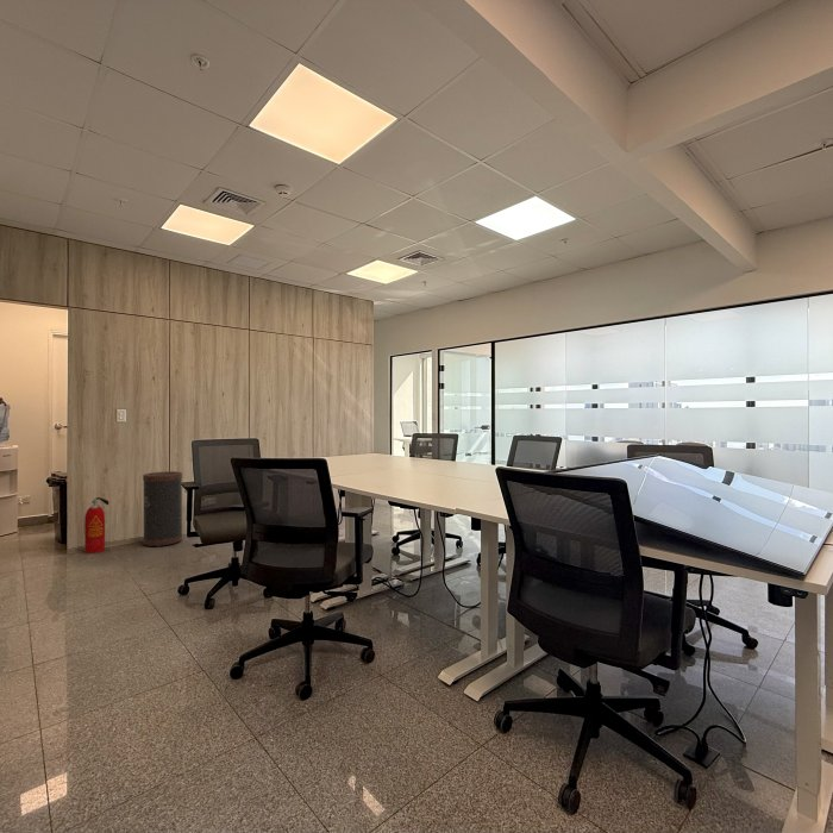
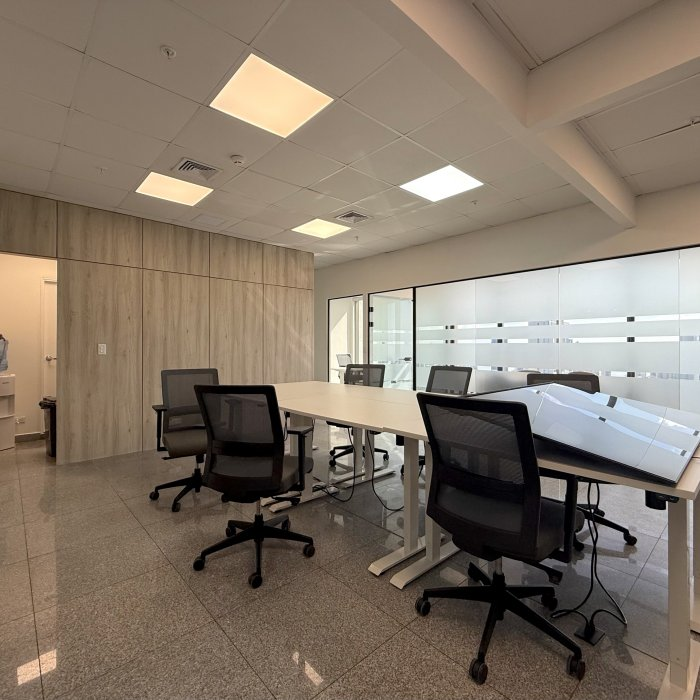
- trash can (163, 508)
- fire extinguisher (96, 524)
